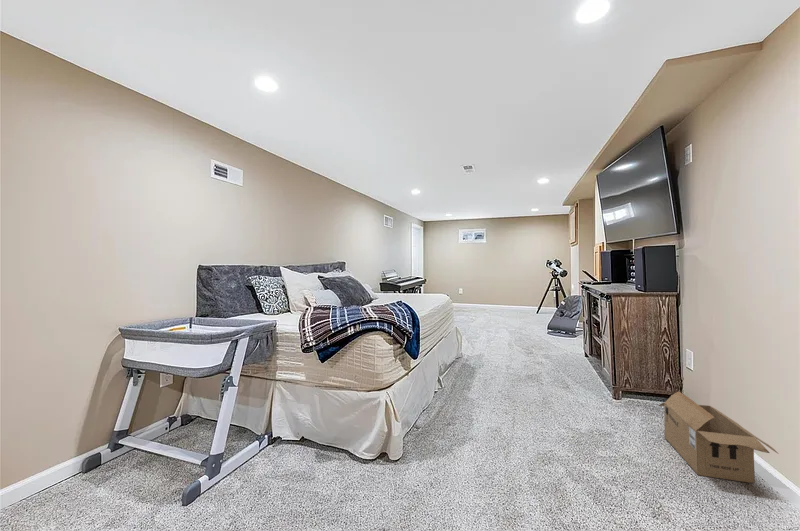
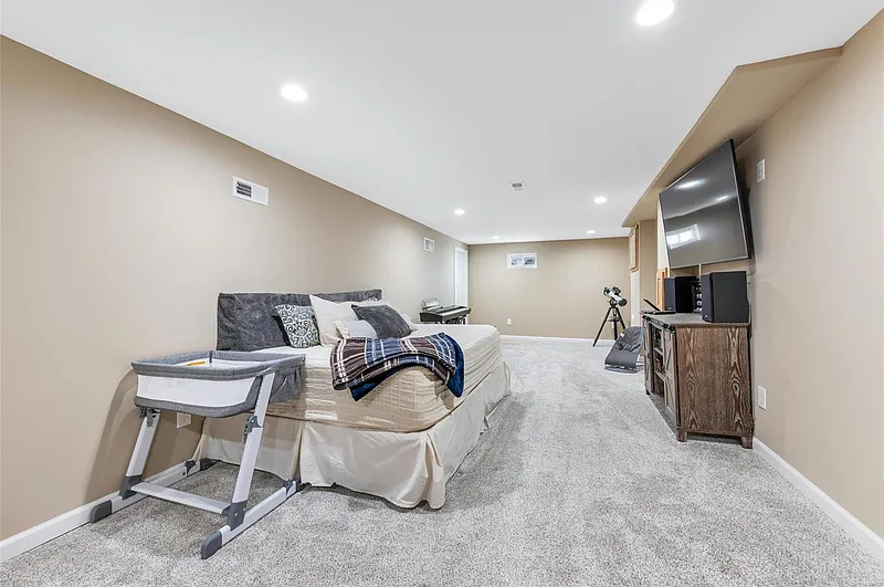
- cardboard box (714, 432)
